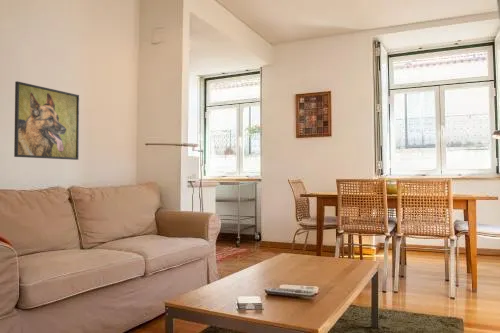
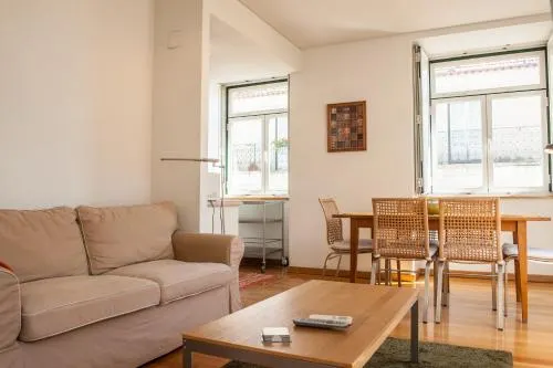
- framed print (49, 123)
